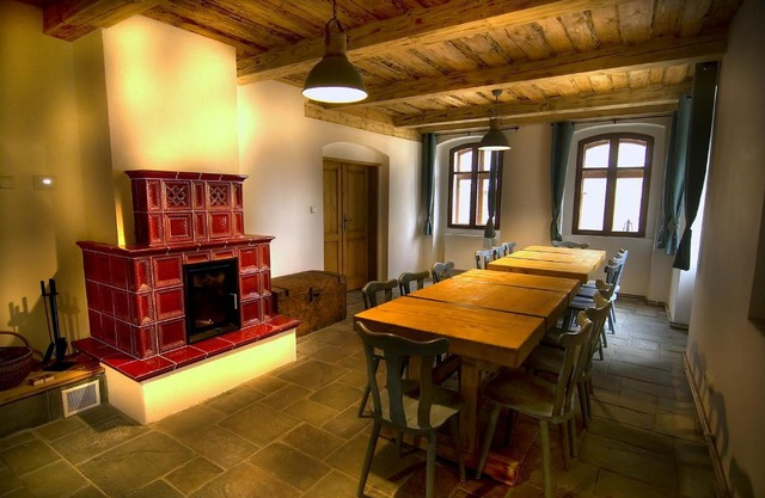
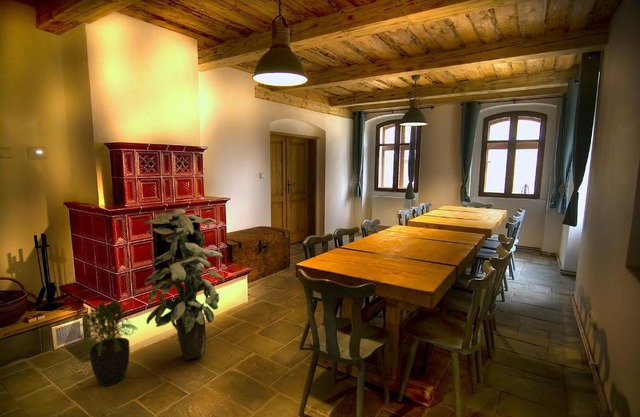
+ potted plant (105, 340)
+ indoor plant (184, 282)
